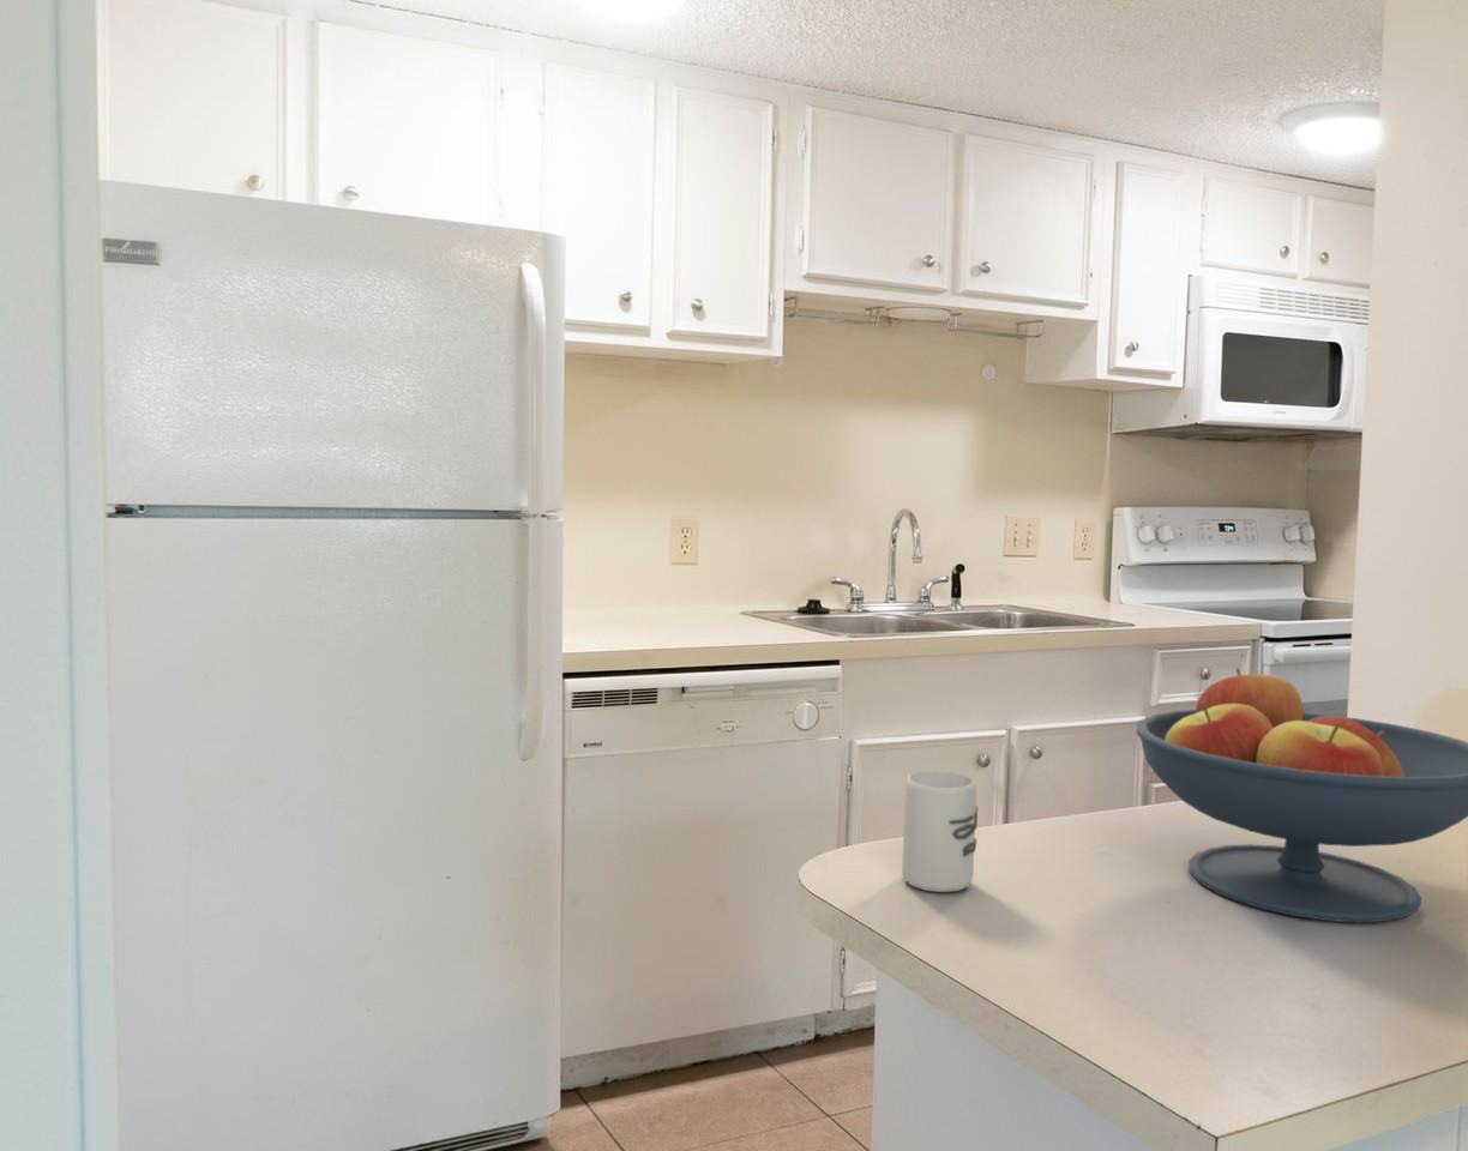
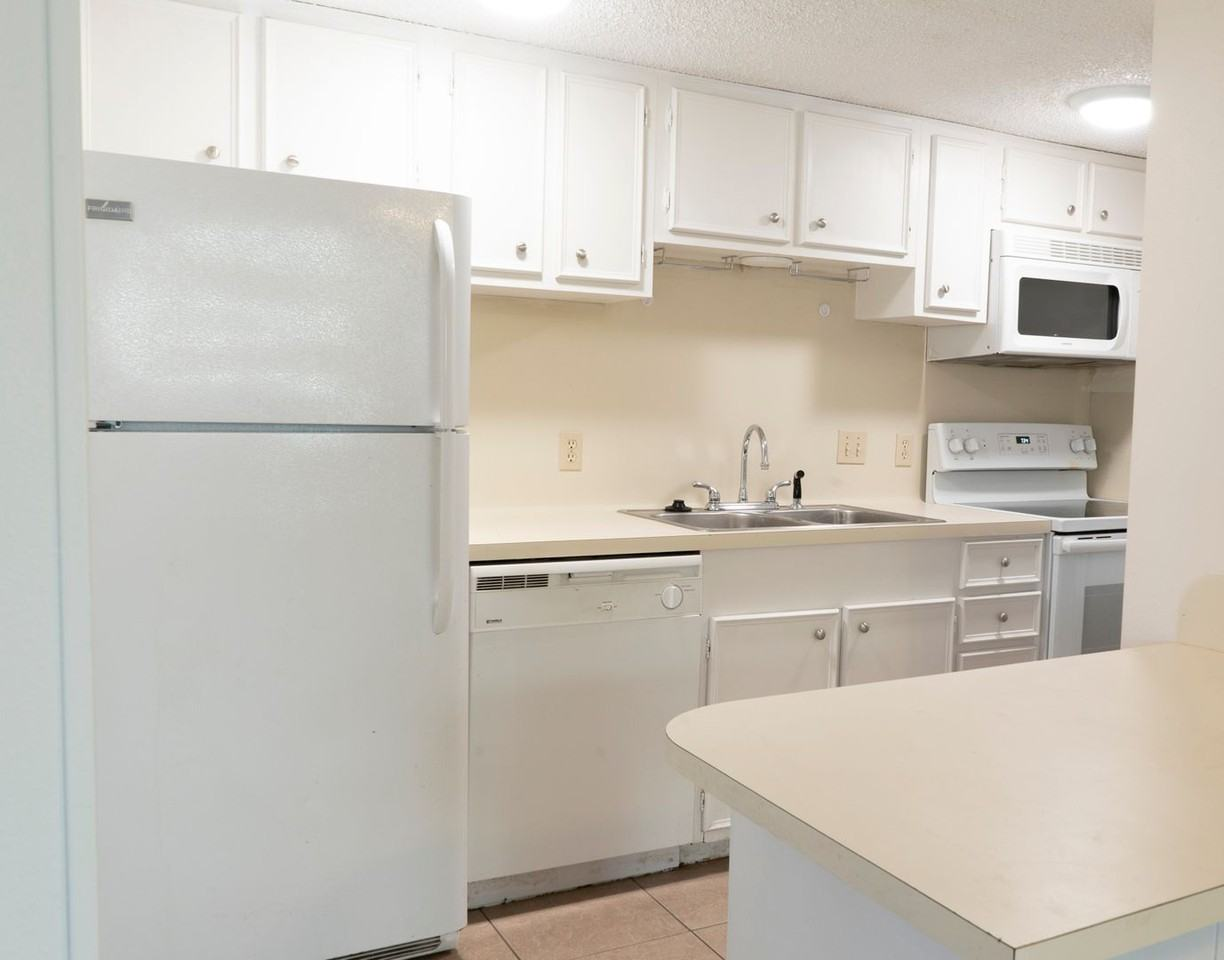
- fruit bowl (1305, 785)
- cup (940, 830)
